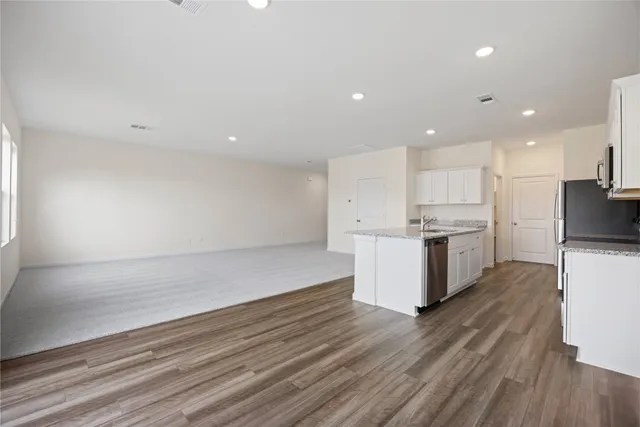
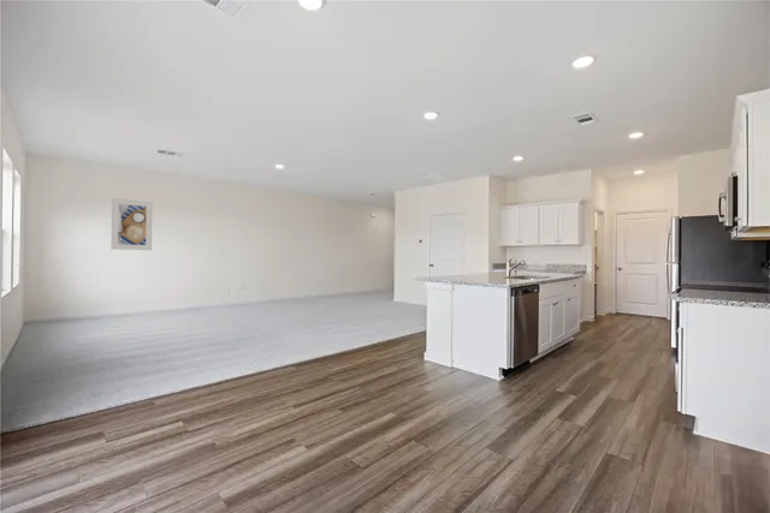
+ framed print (132, 225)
